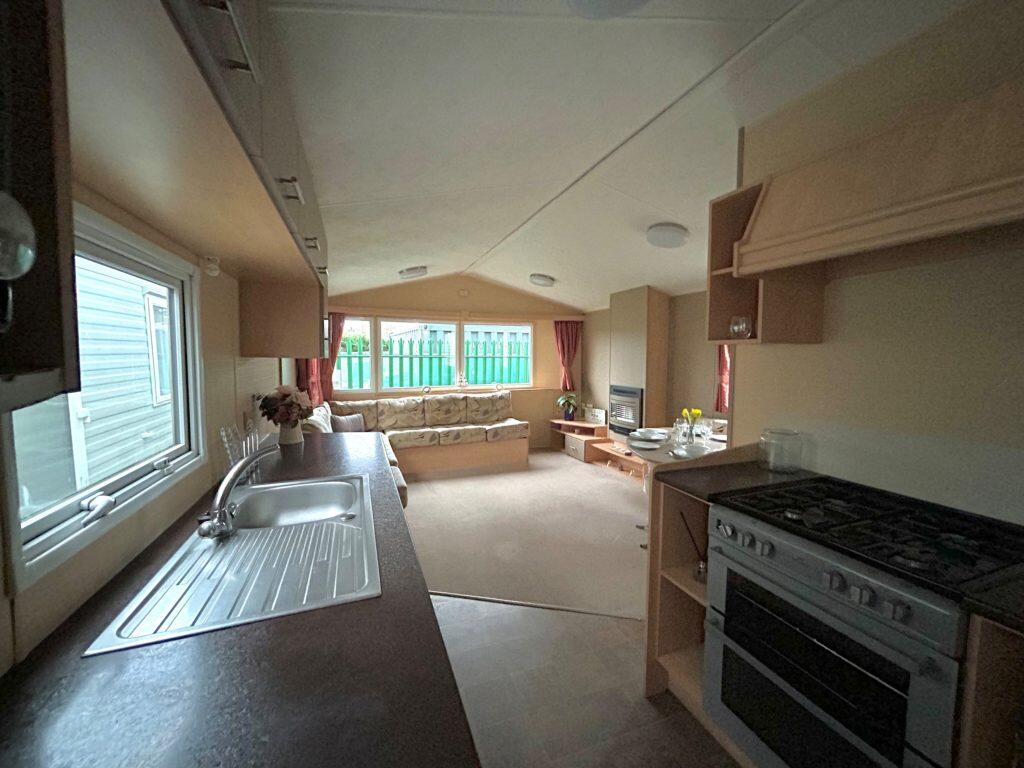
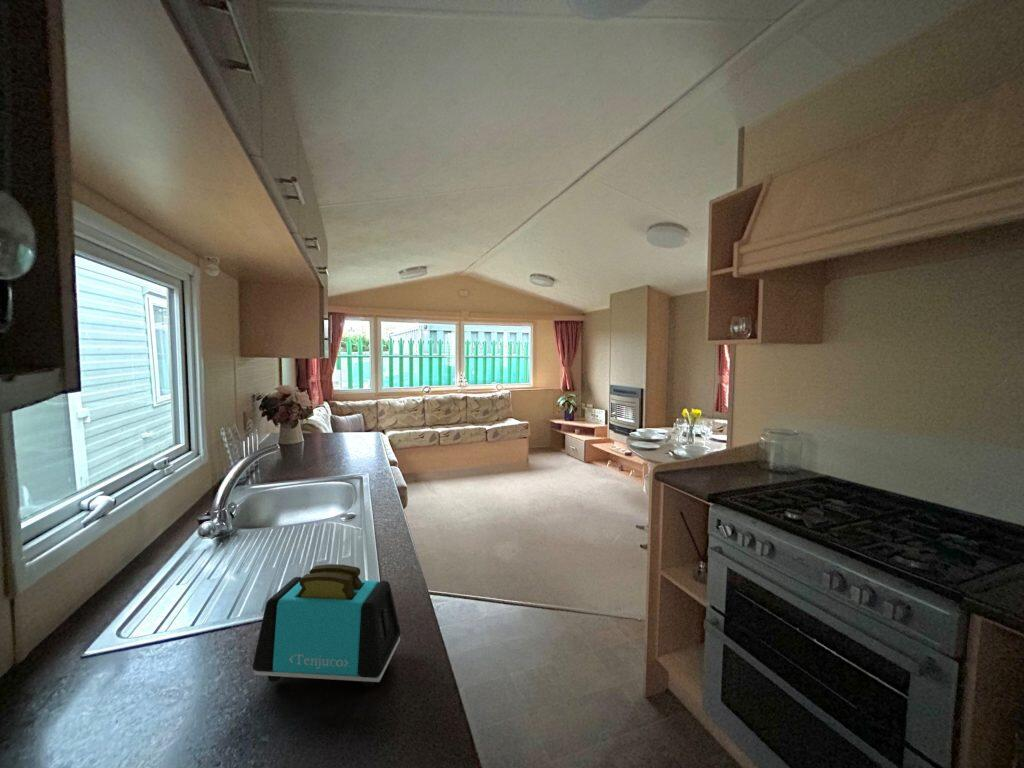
+ toaster (331, 619)
